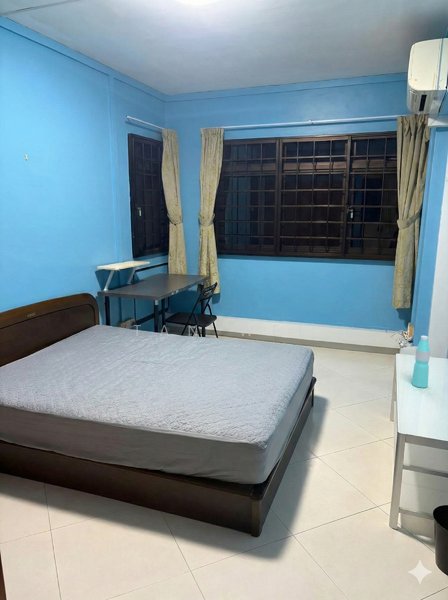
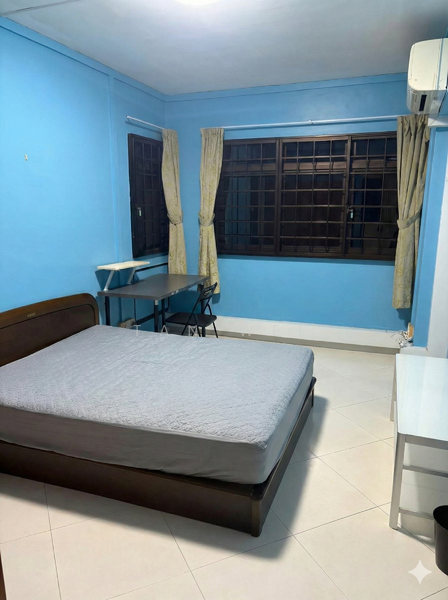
- water bottle (422, 360)
